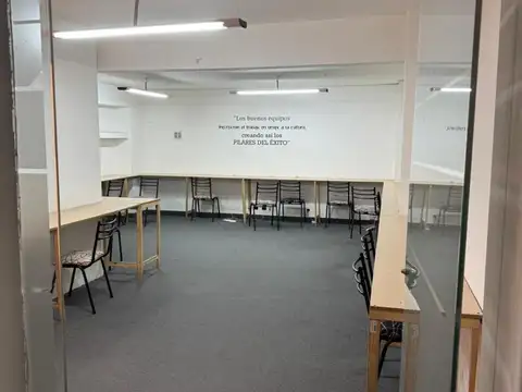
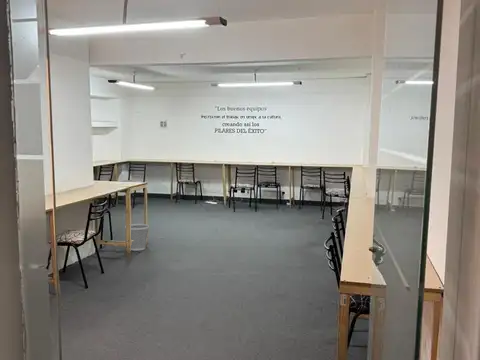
+ wastebasket (137, 237)
